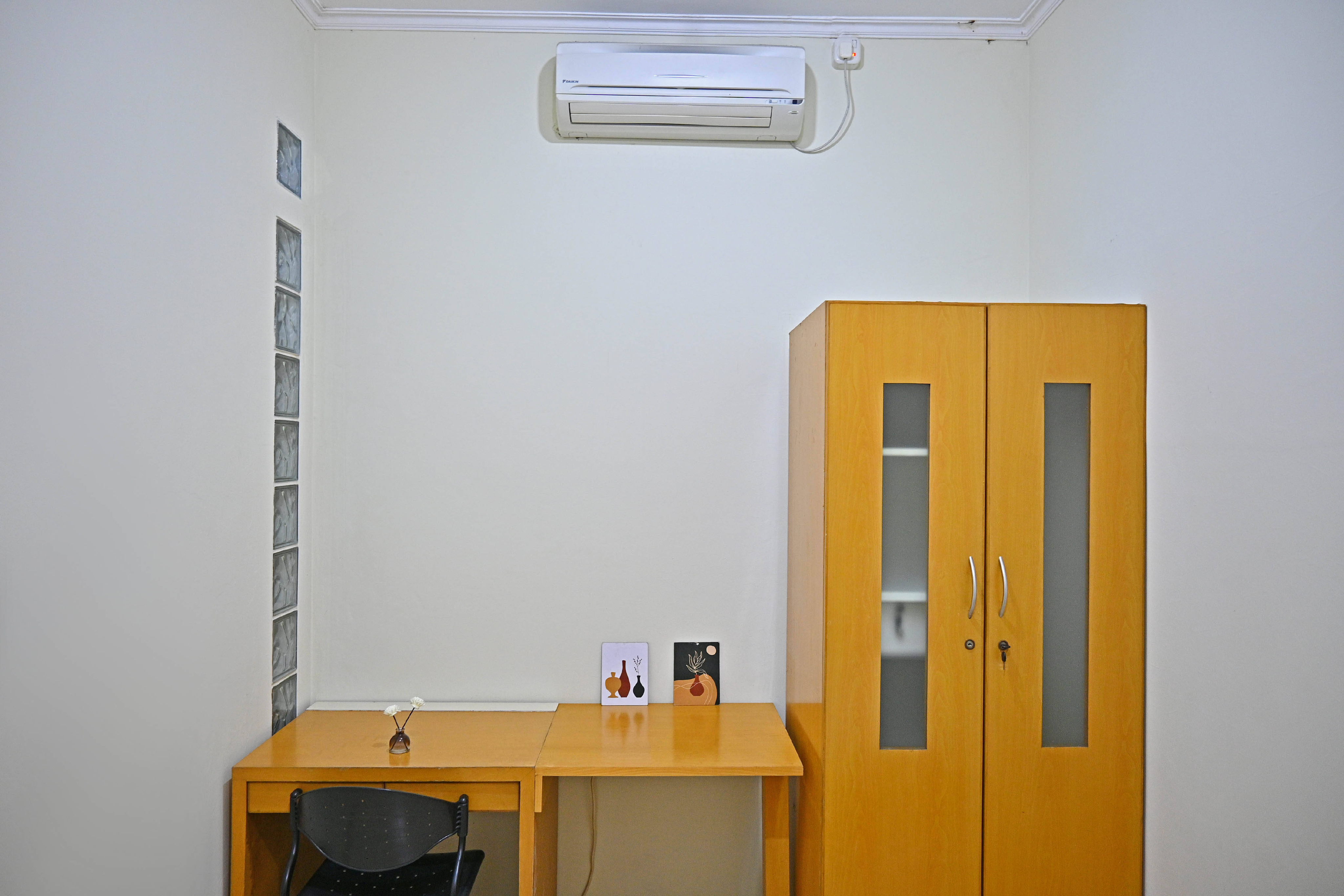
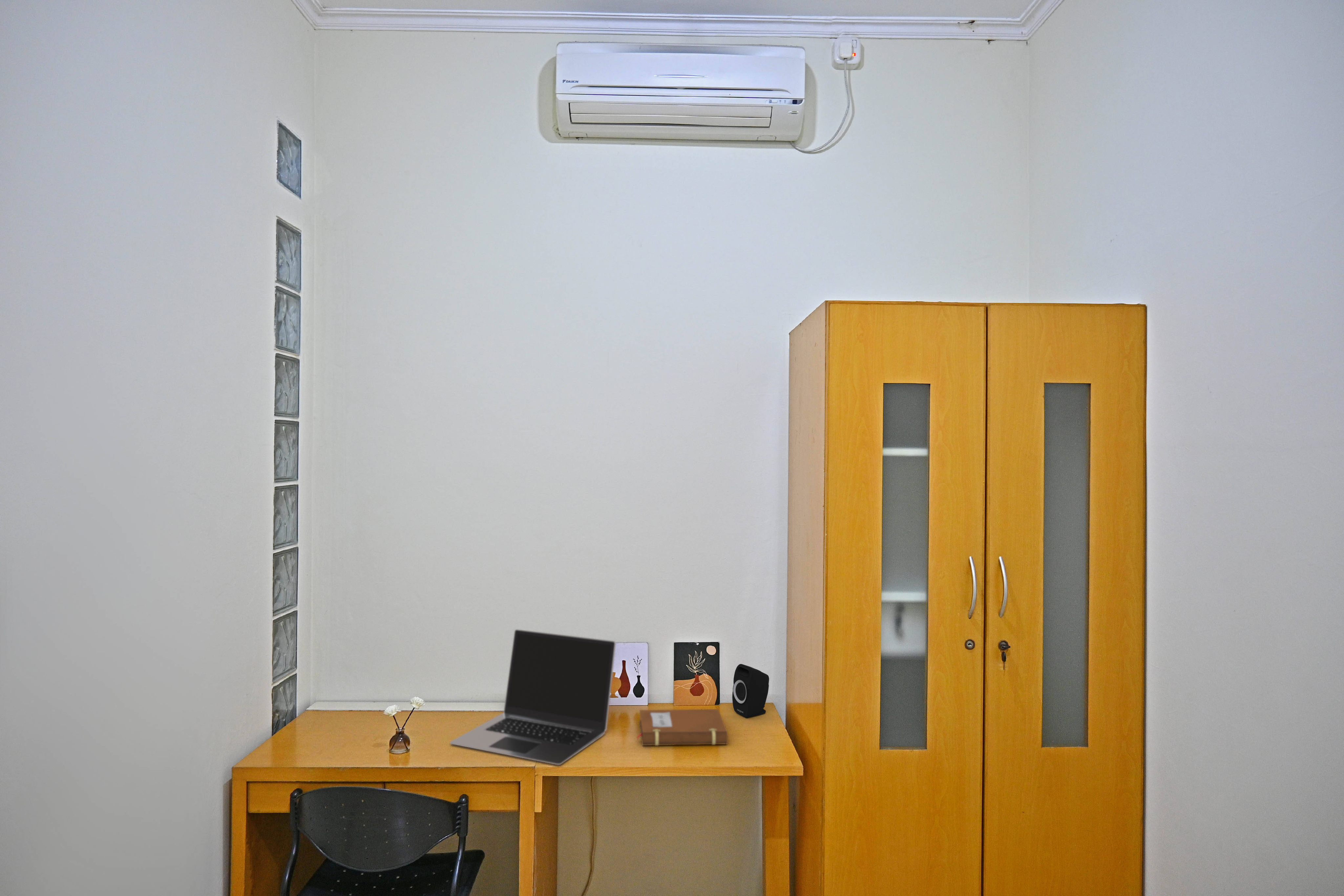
+ laptop (535, 691)
+ speaker (753, 689)
+ notebook (680, 727)
